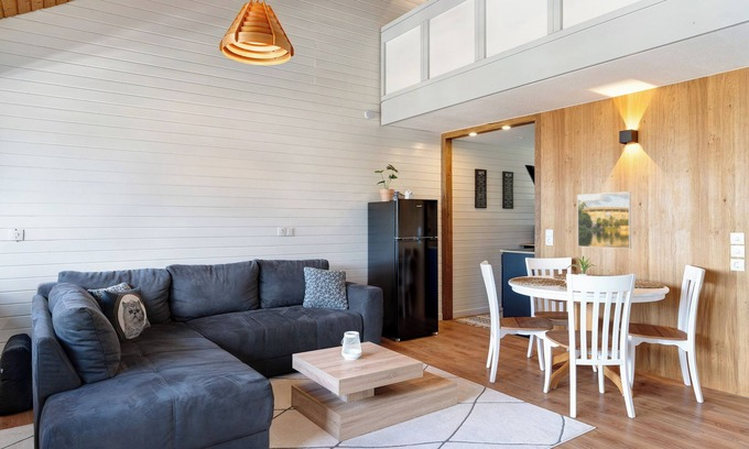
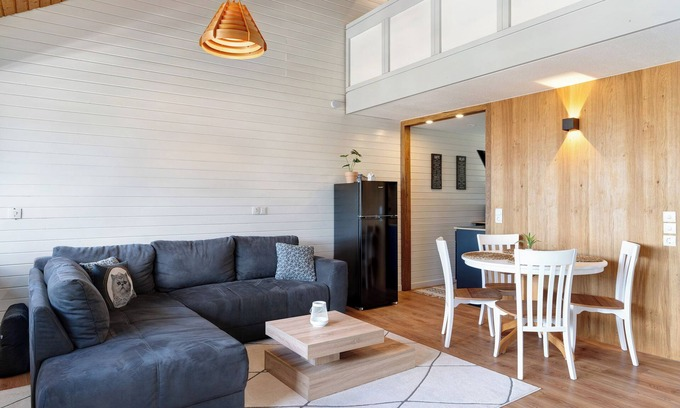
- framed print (603, 220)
